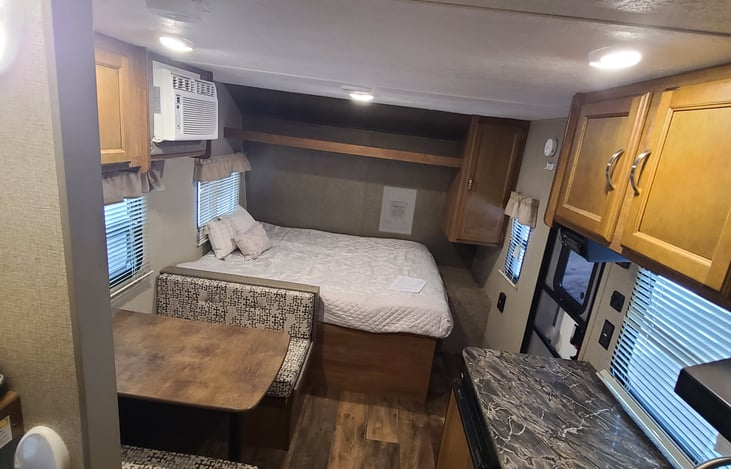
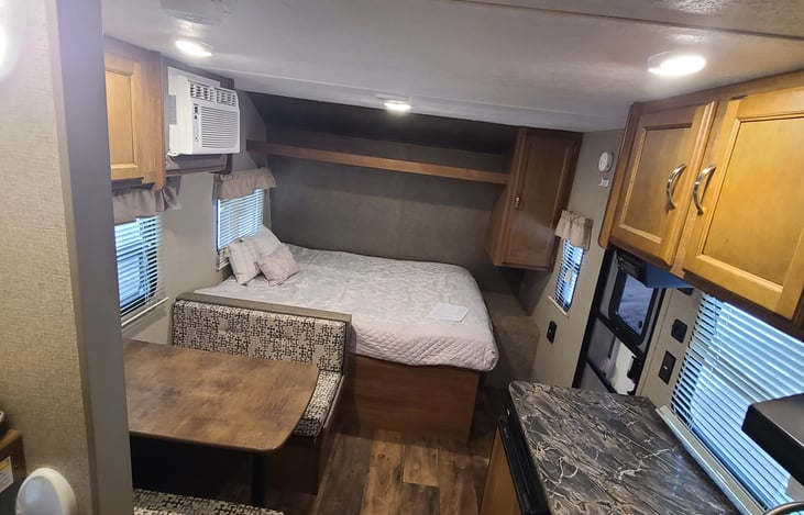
- wall art (397, 210)
